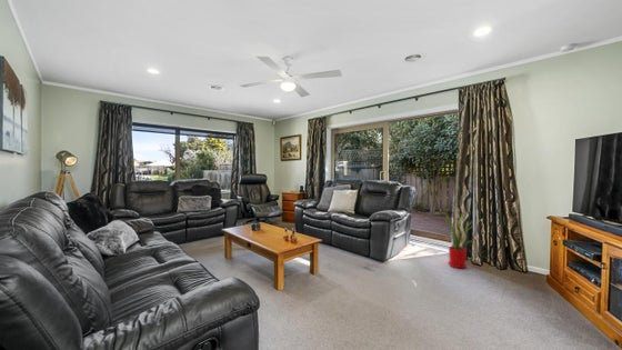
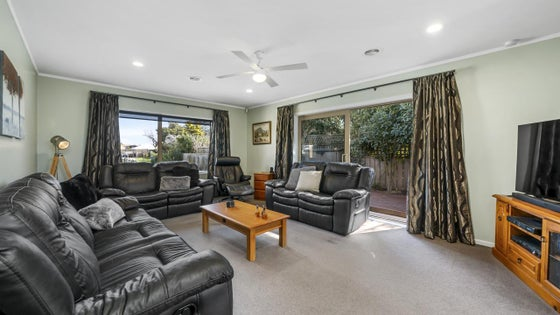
- house plant (458, 237)
